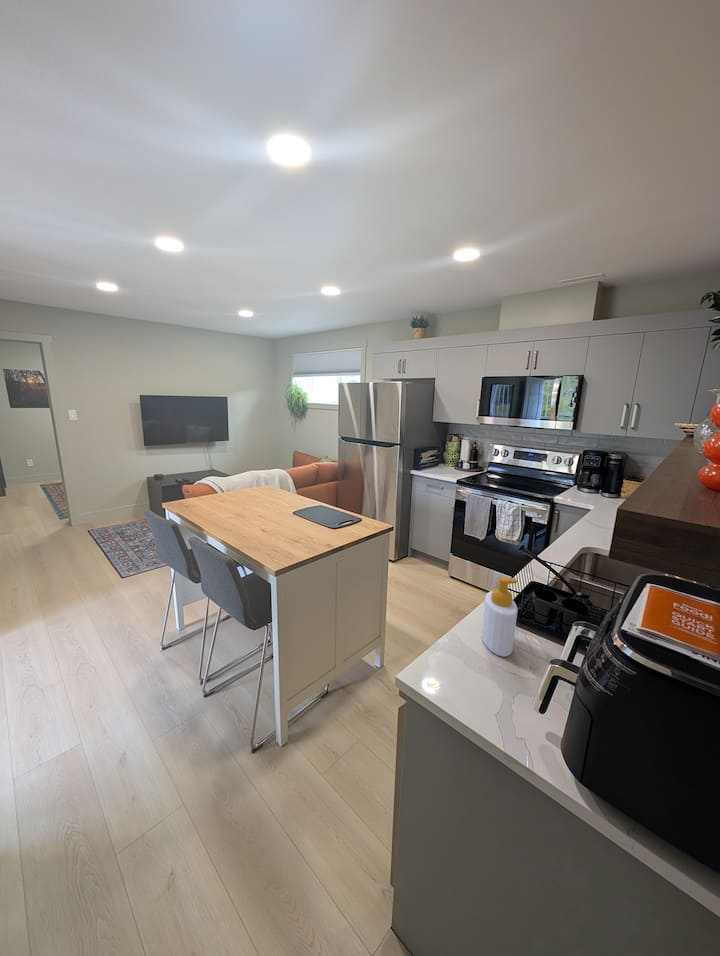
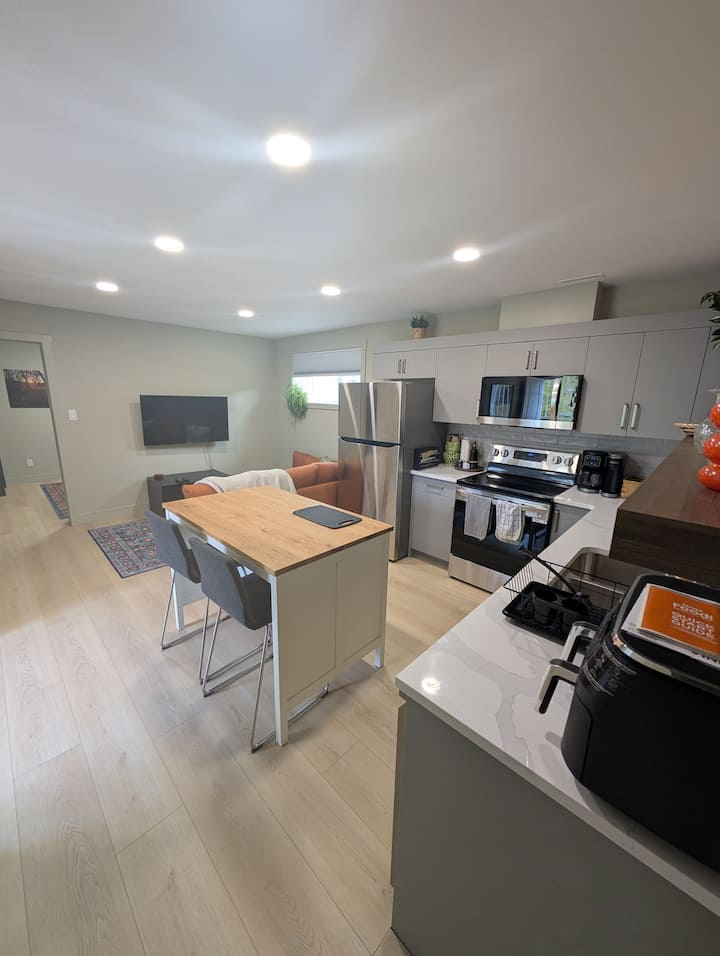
- soap bottle (500, 611)
